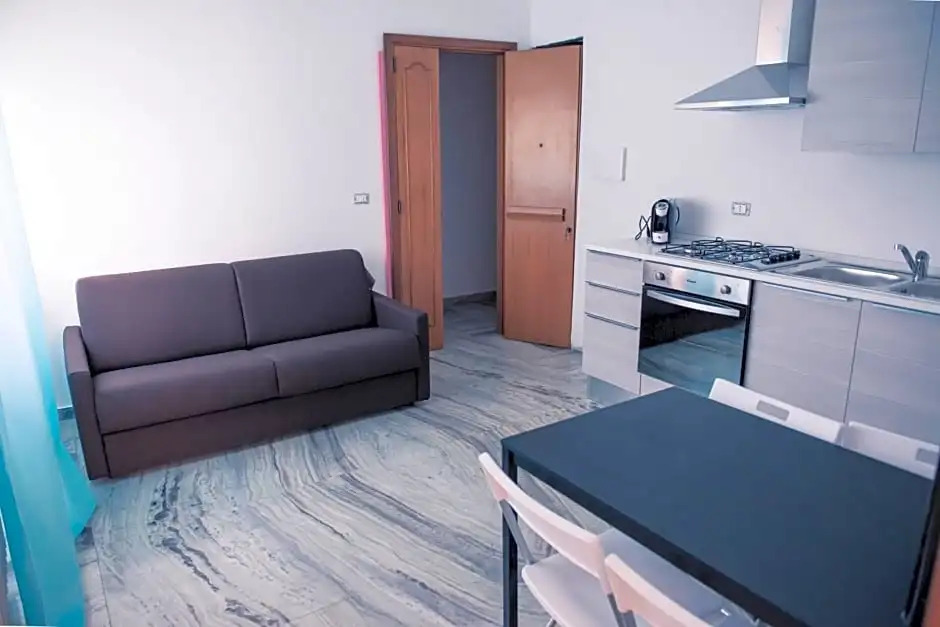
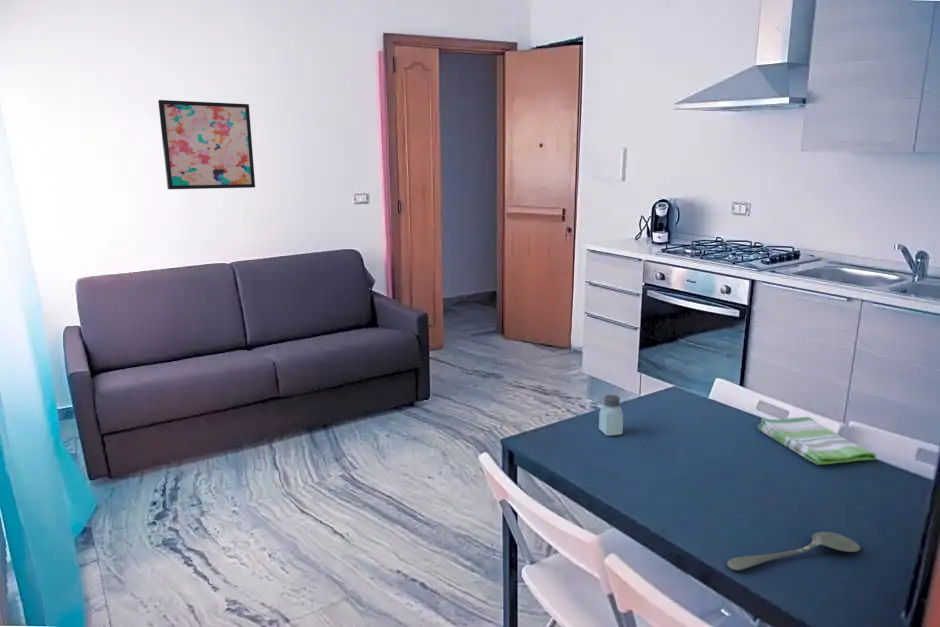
+ saltshaker (611, 414)
+ spoon (797, 549)
+ wall art (208, 145)
+ dish towel (814, 438)
